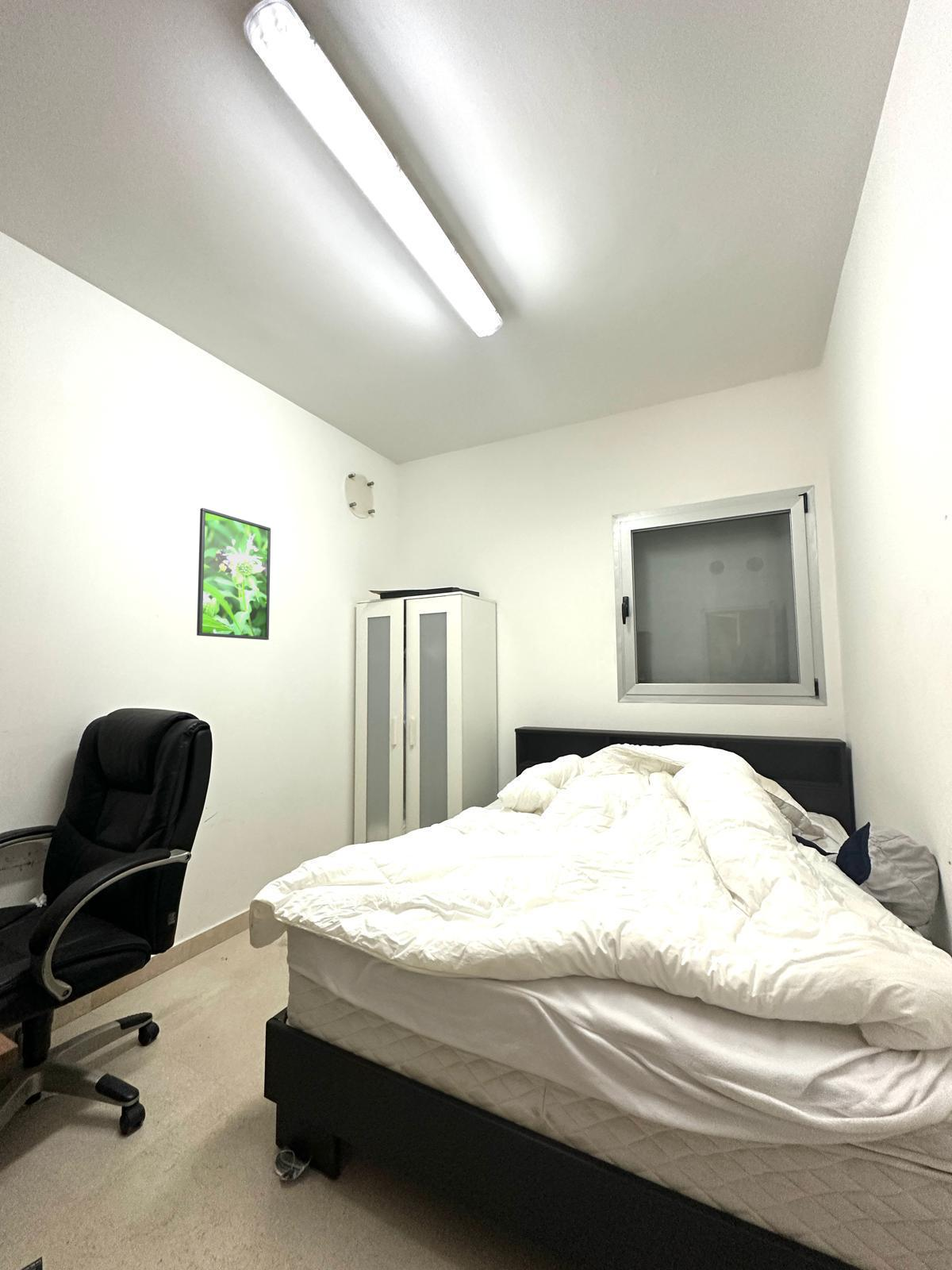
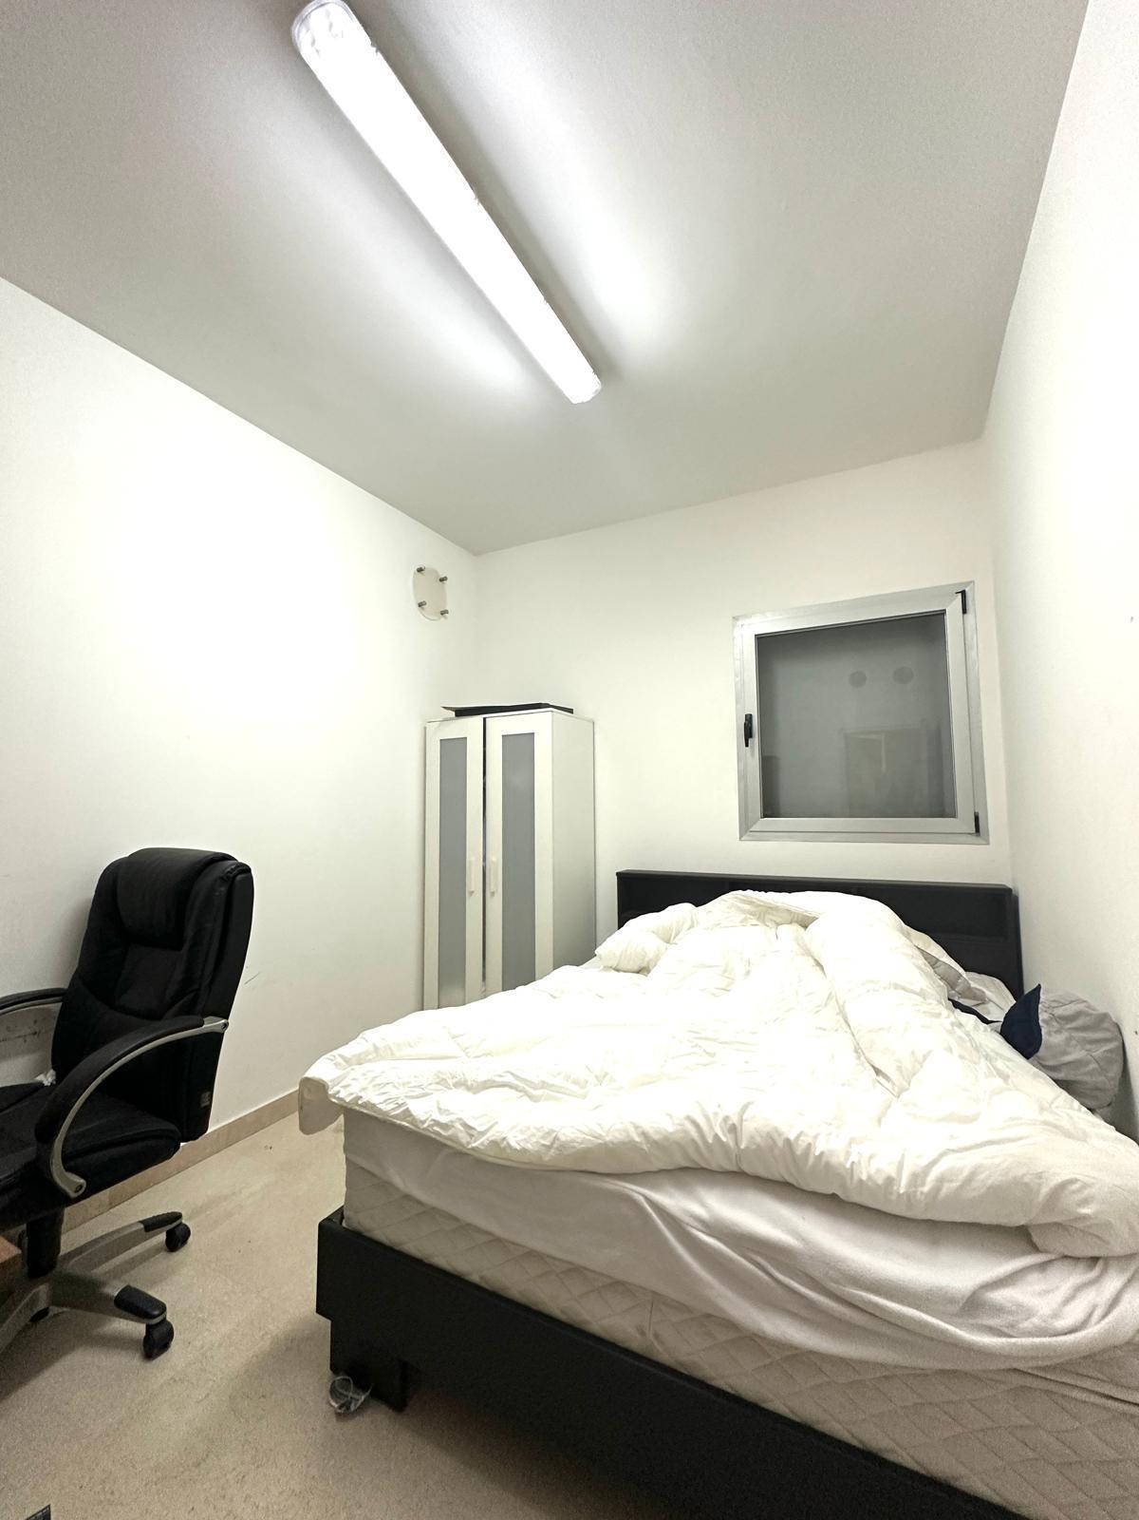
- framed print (236, 578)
